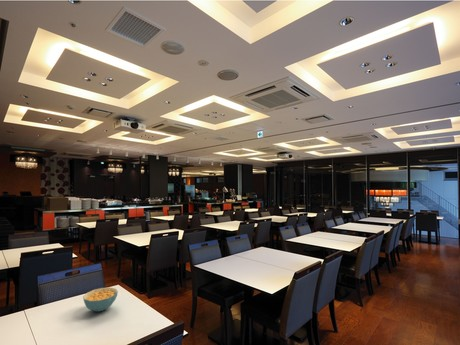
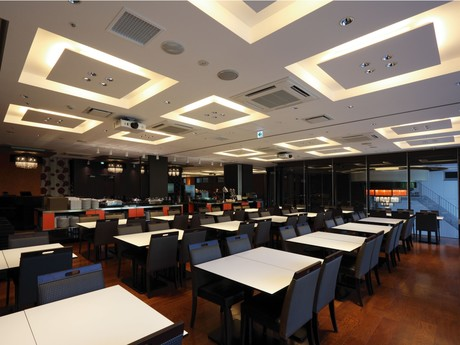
- cereal bowl (100, 301)
